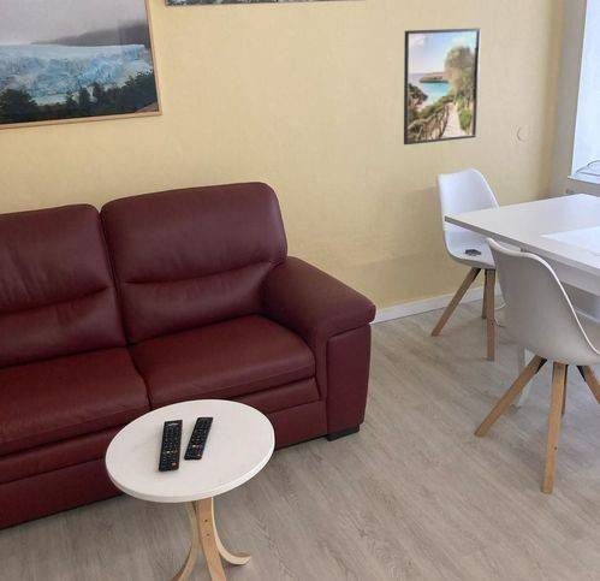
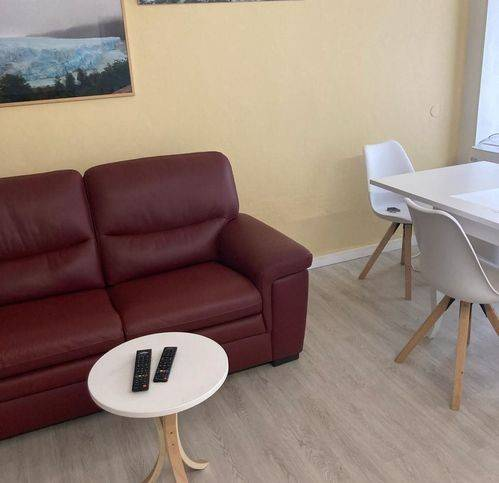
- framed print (441, 87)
